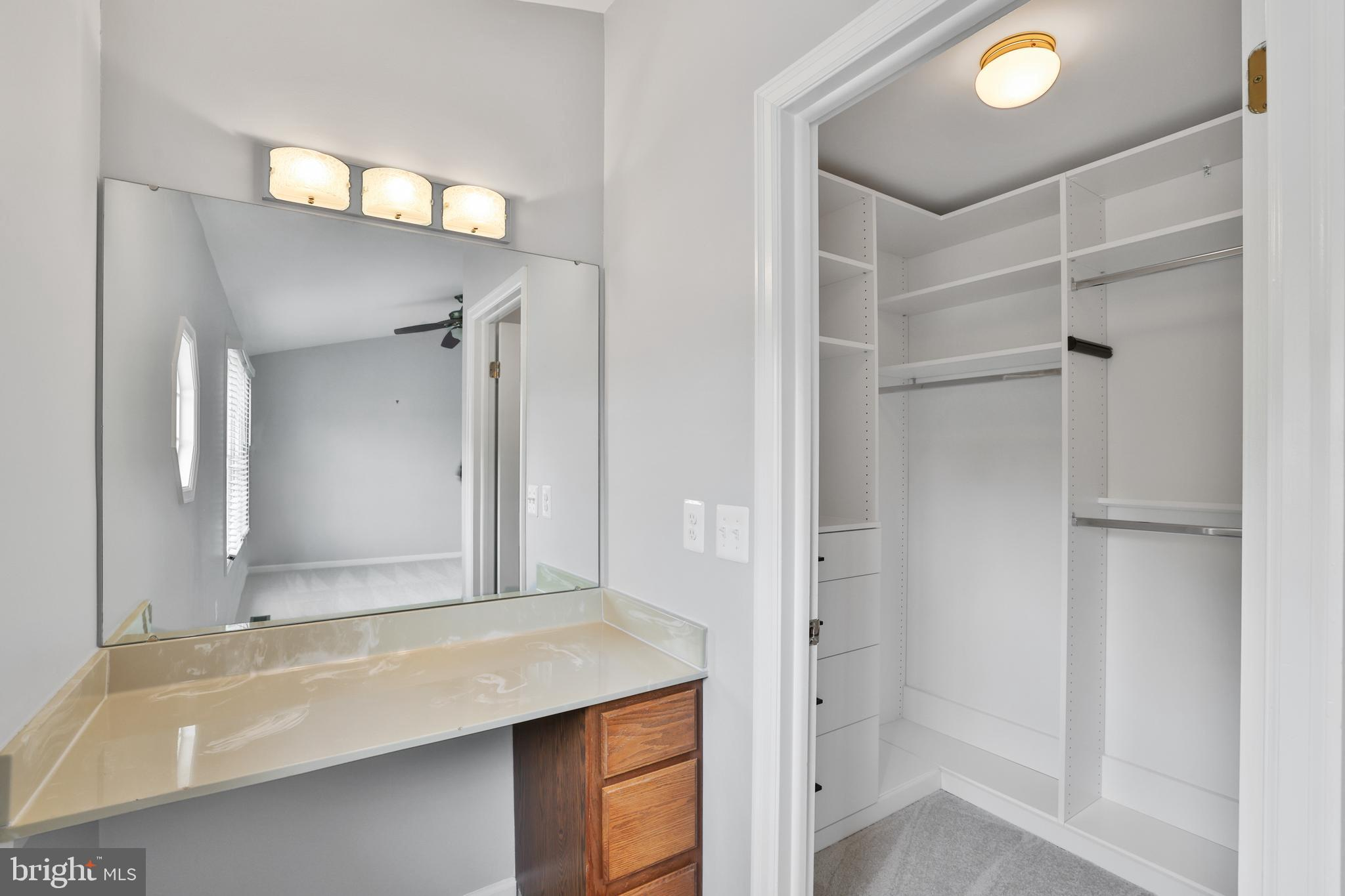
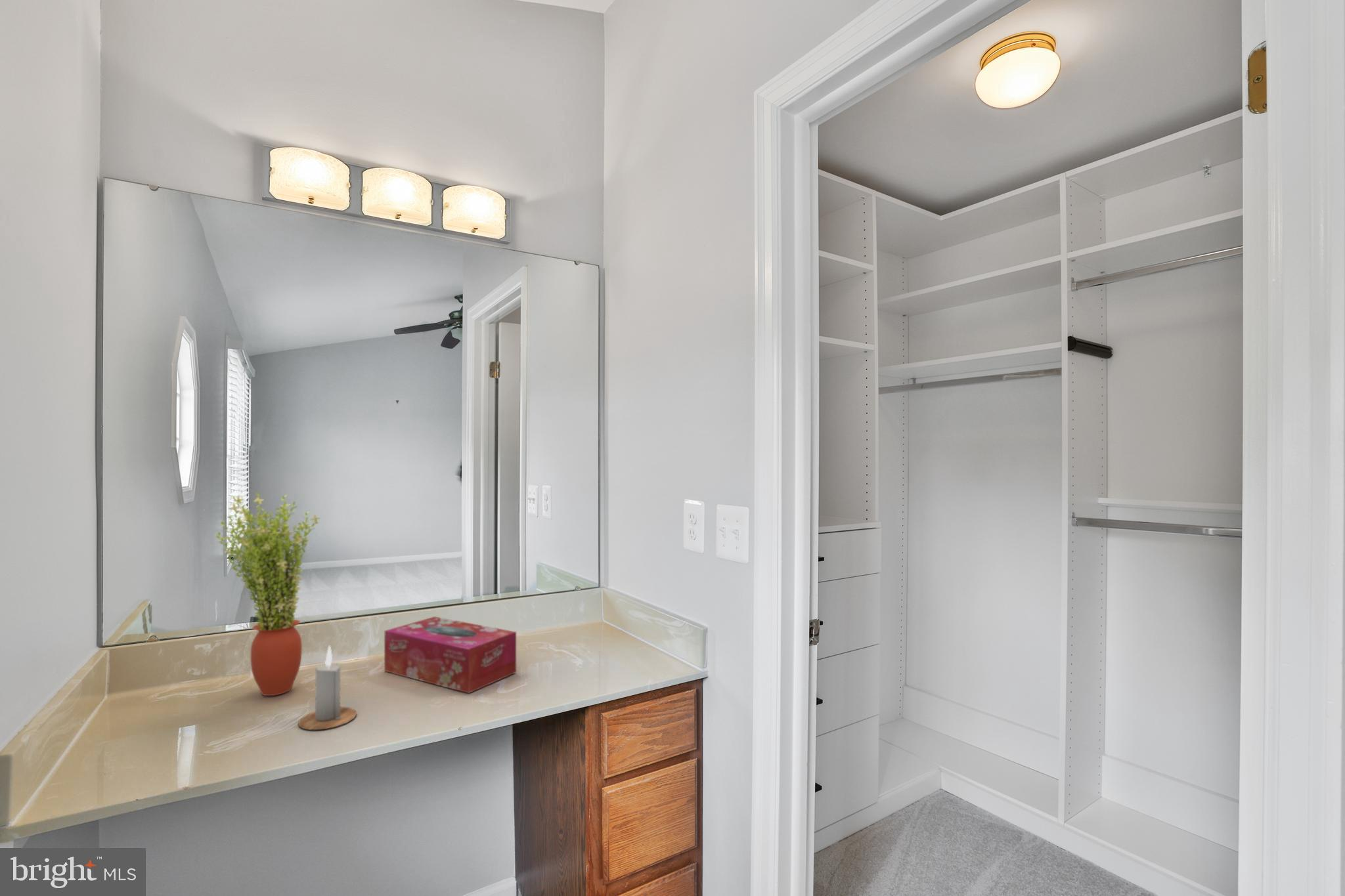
+ potted plant (267, 595)
+ tissue box (450, 651)
+ candle (328, 681)
